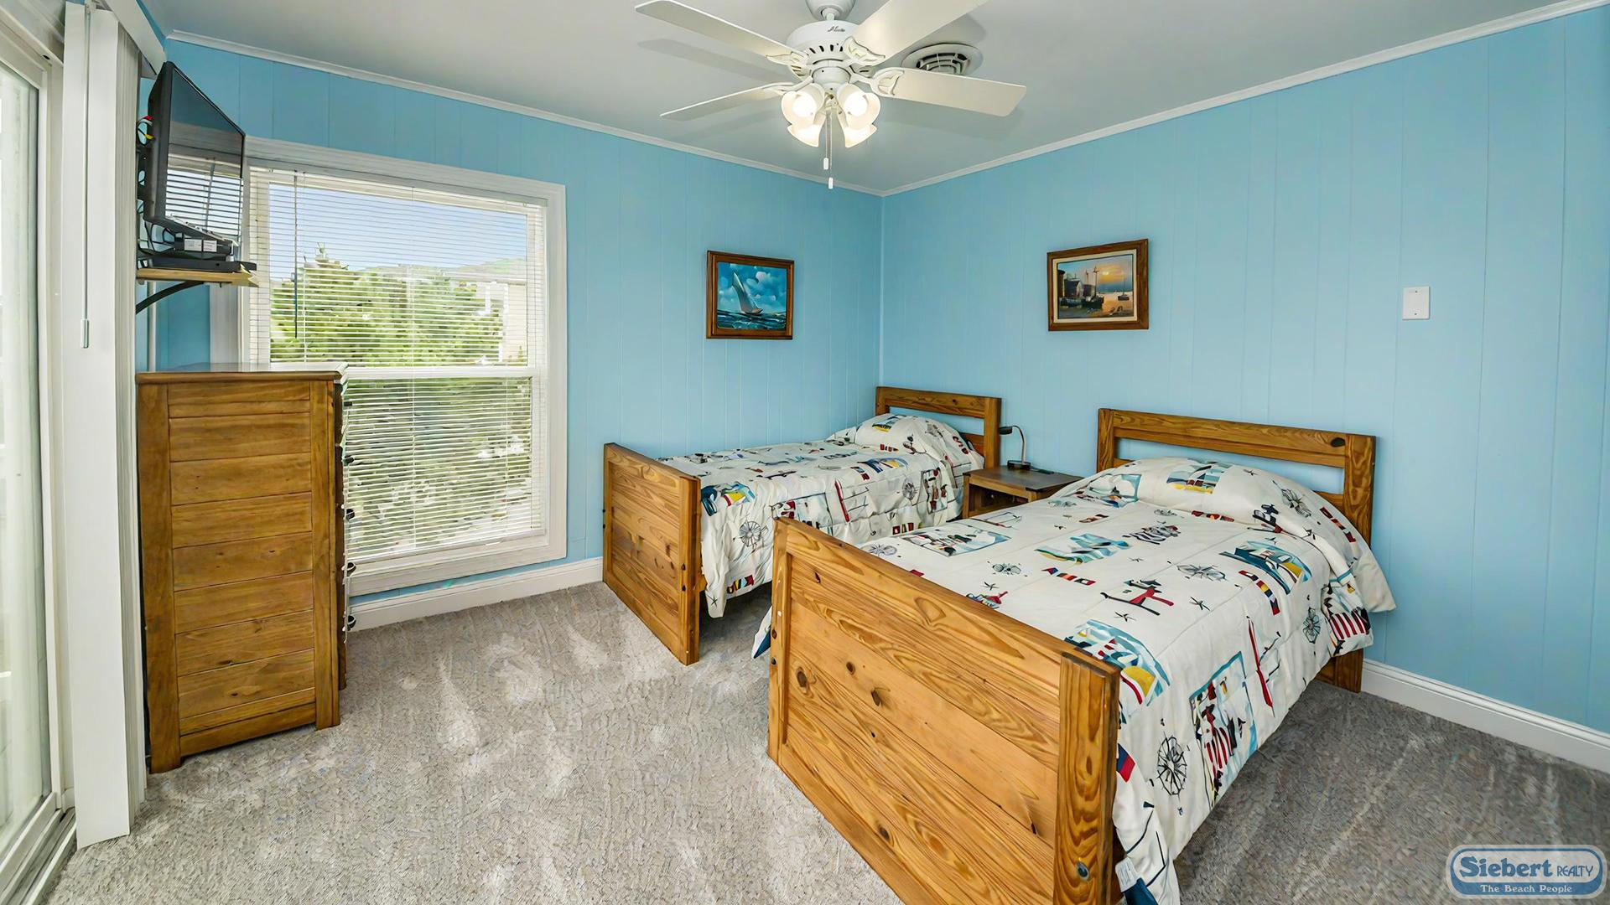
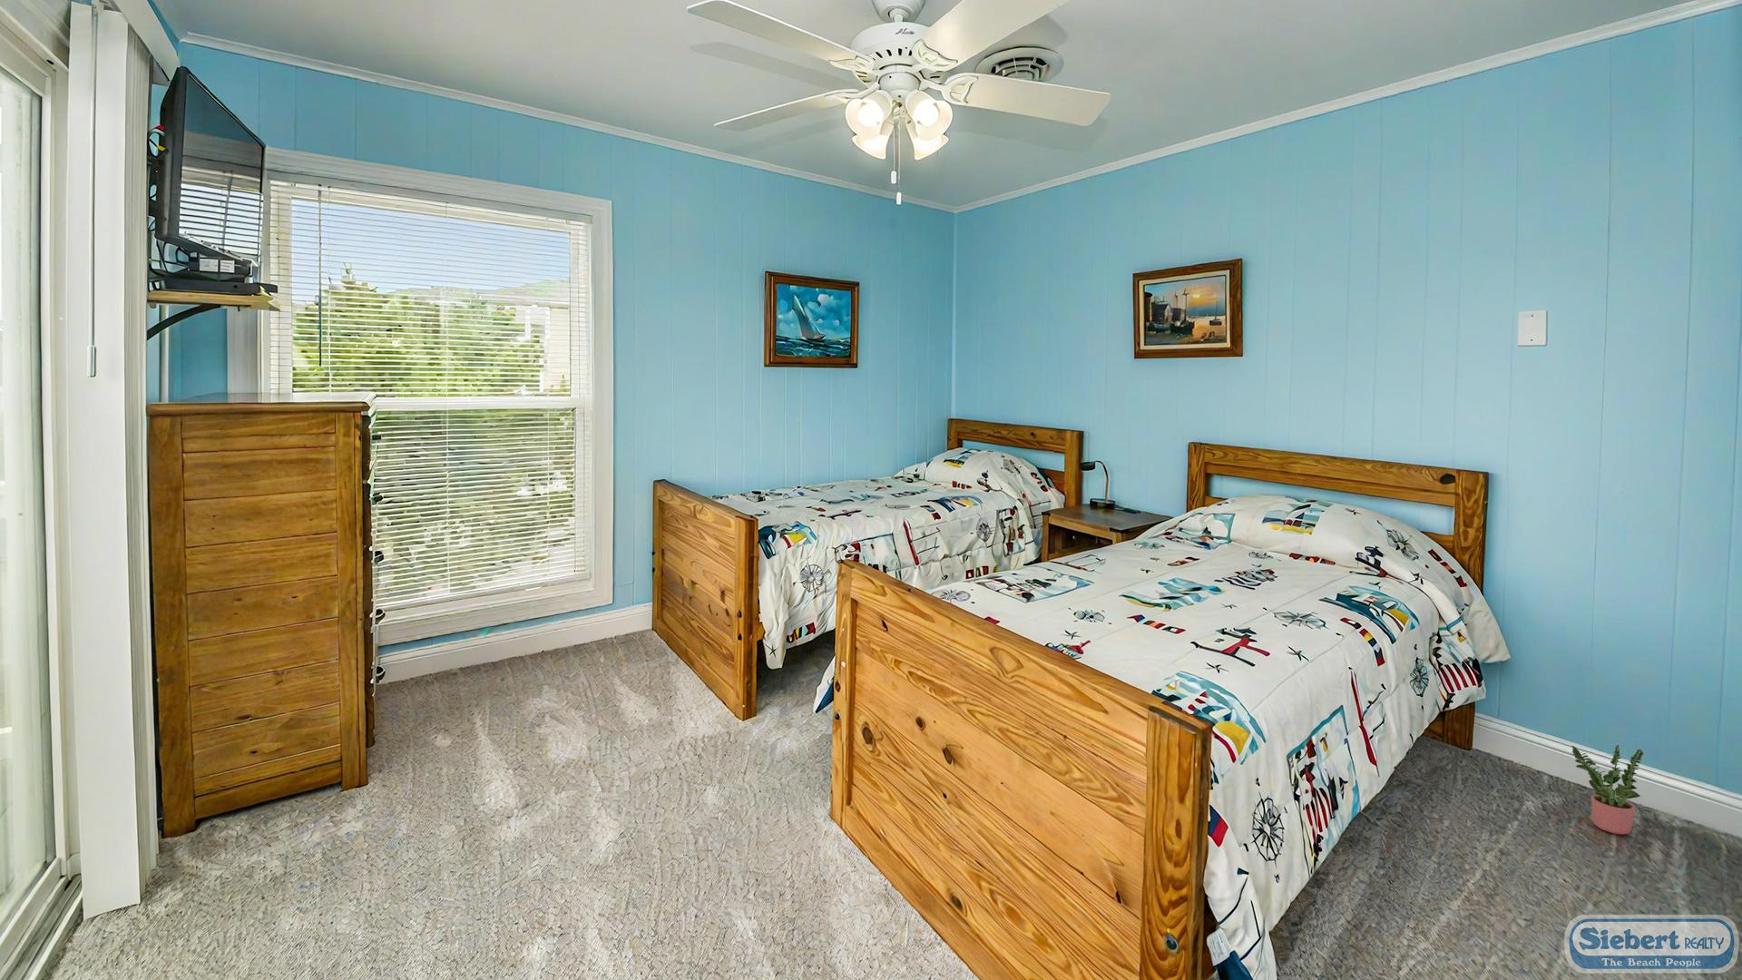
+ potted plant (1601, 787)
